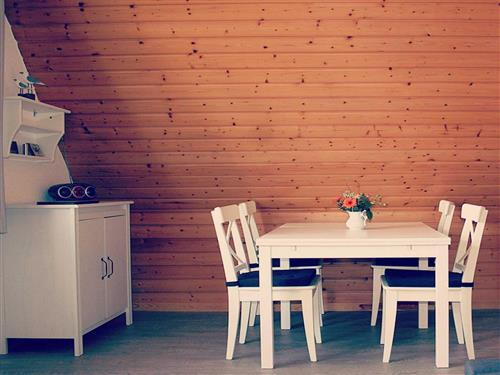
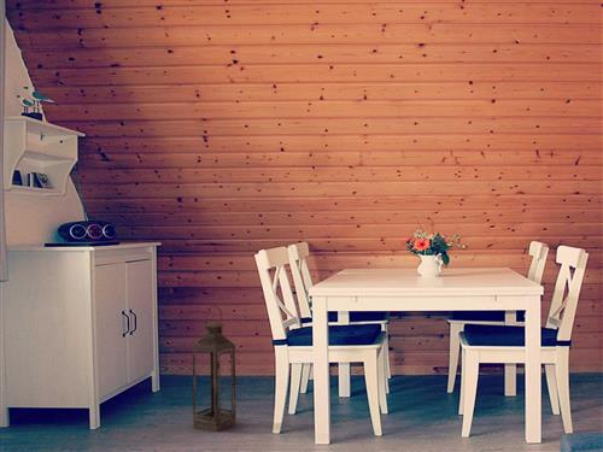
+ lantern (213, 365)
